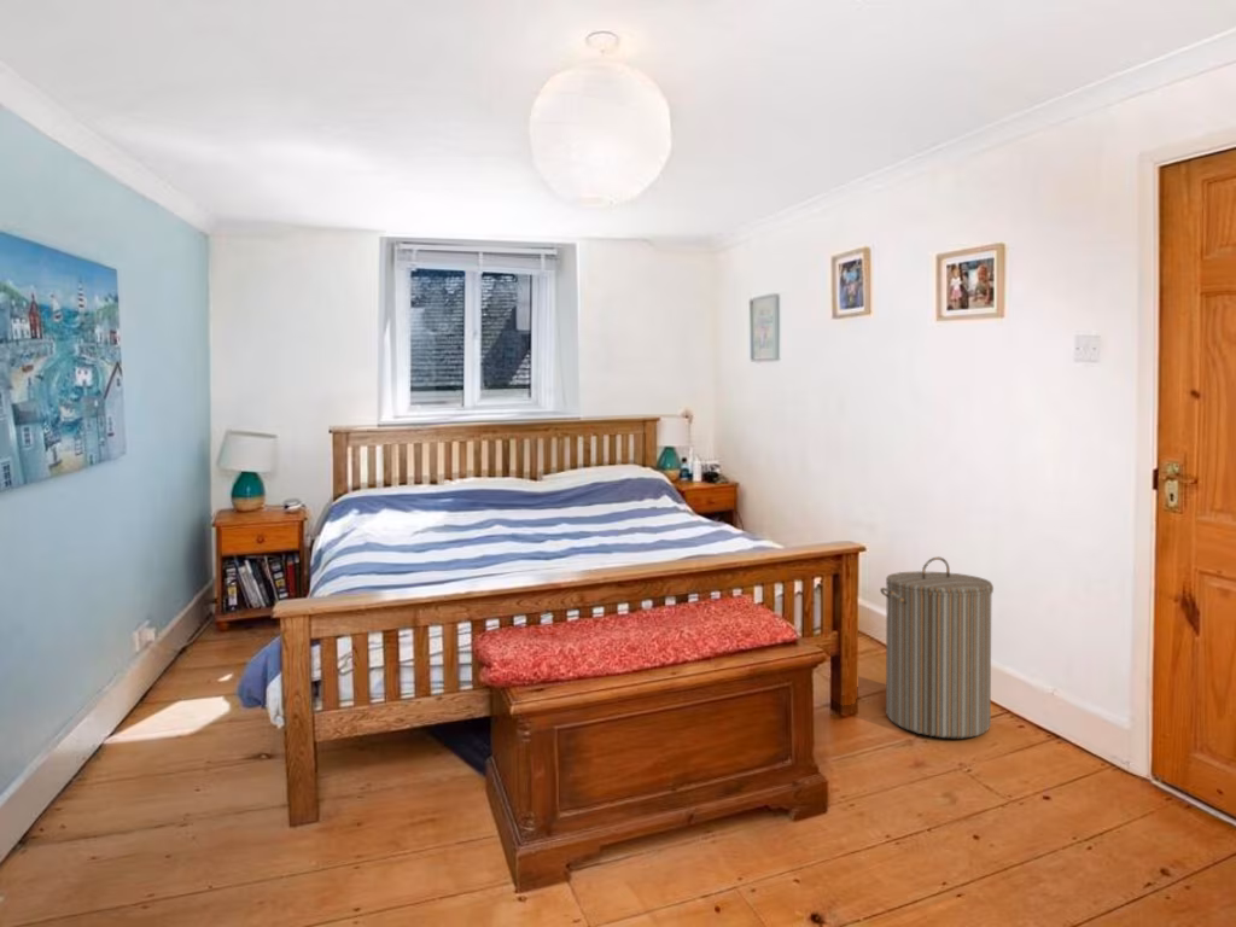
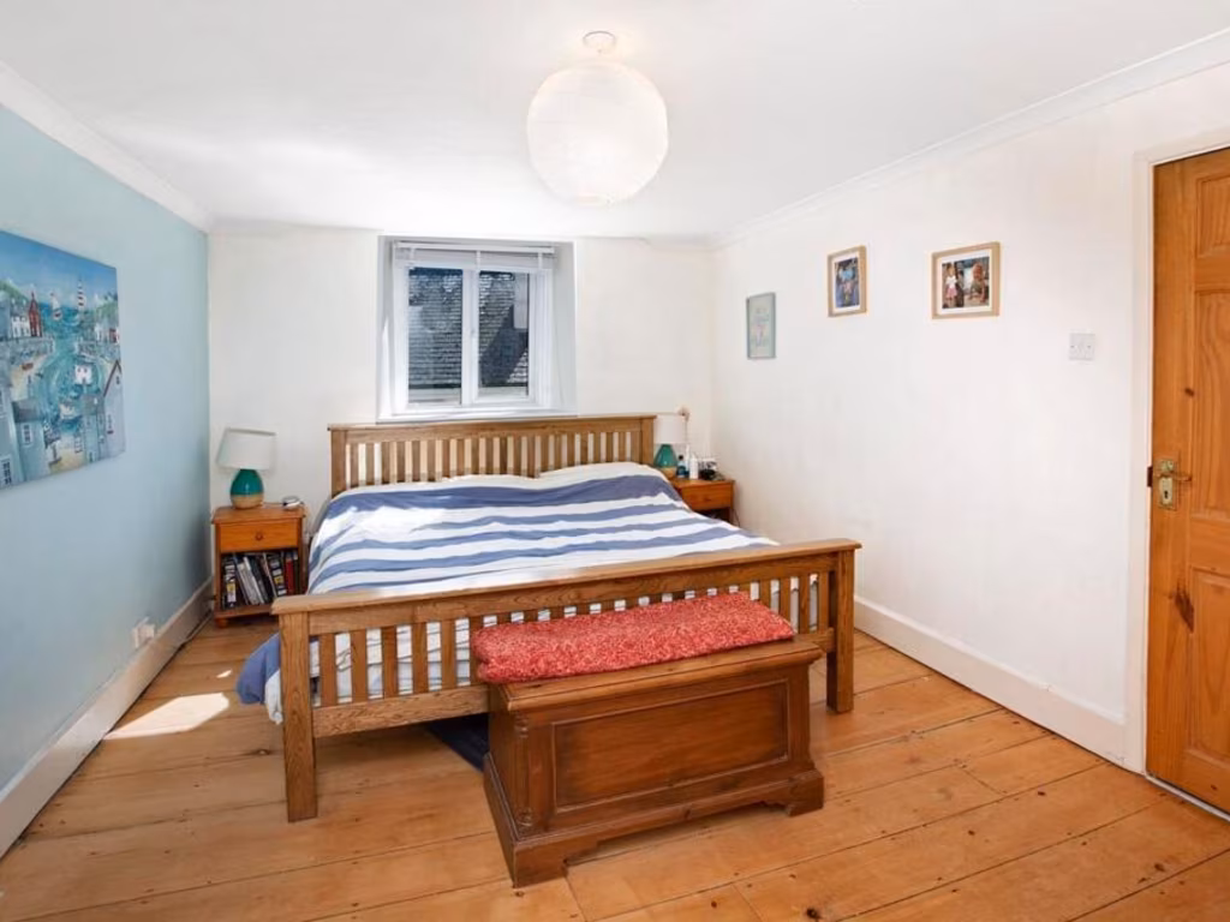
- laundry hamper (937, 639)
